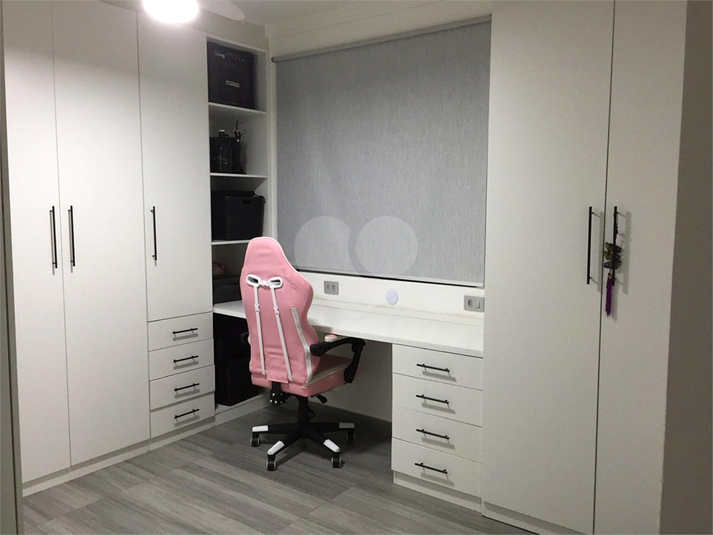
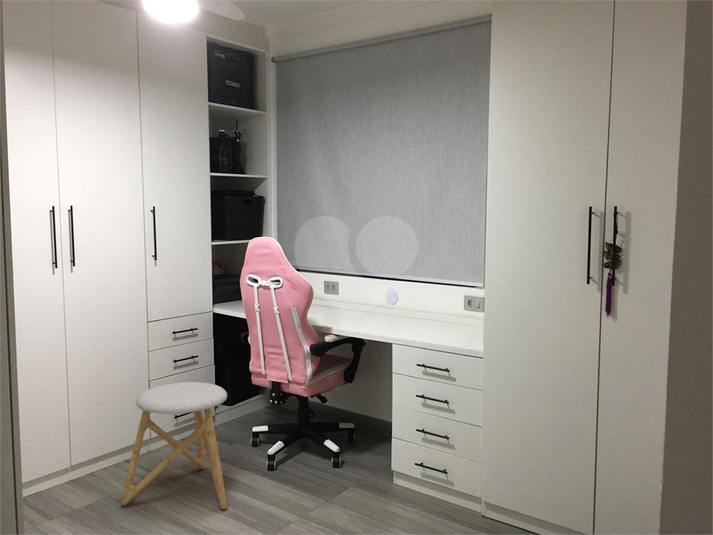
+ stool (188, 444)
